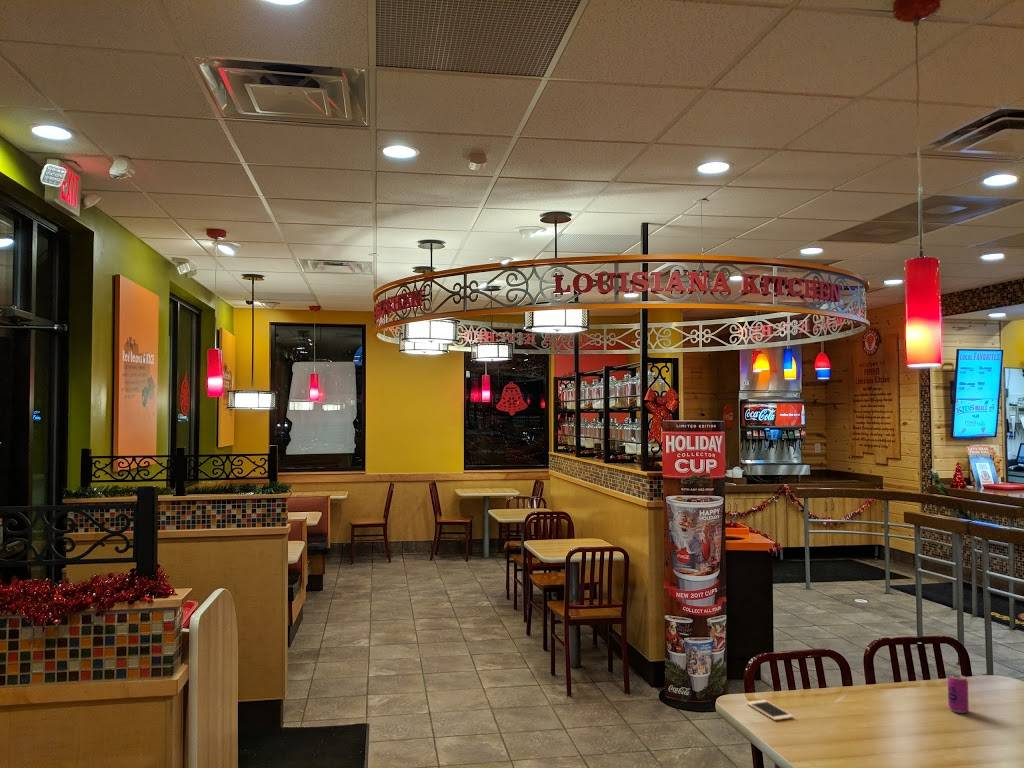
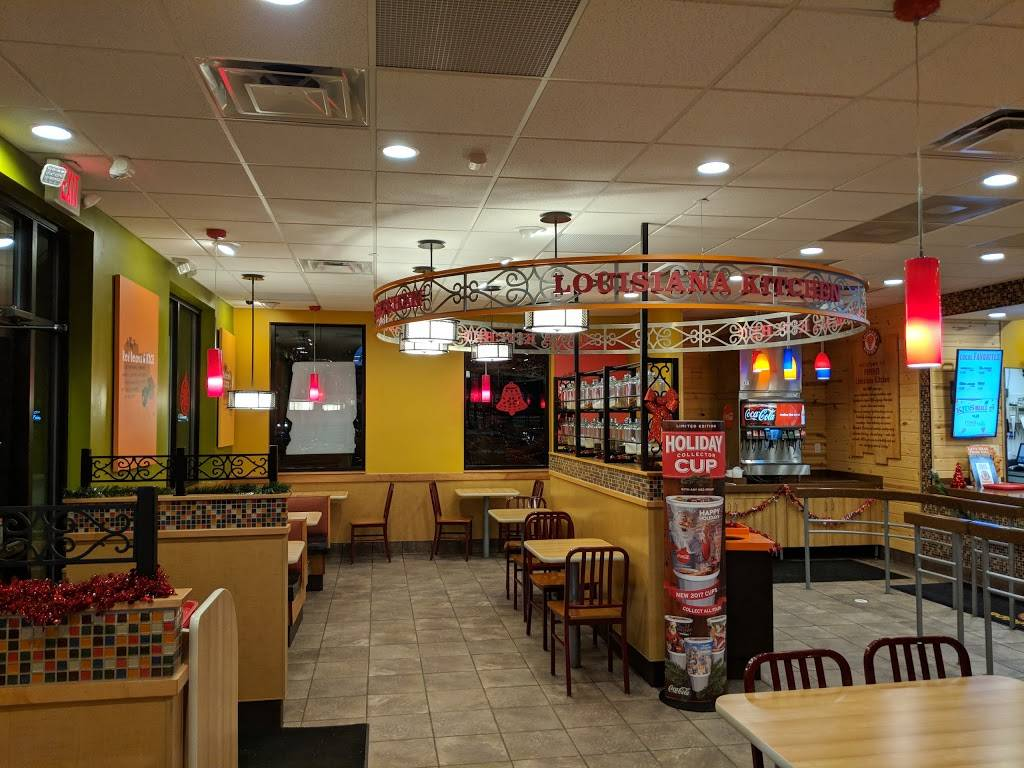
- cell phone (769, 709)
- beverage can (958, 693)
